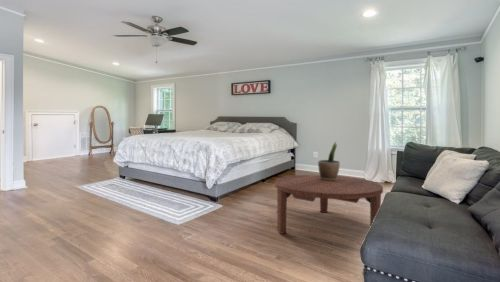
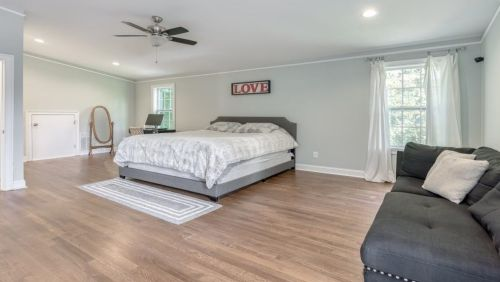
- potted plant (328, 160)
- coffee table (325, 205)
